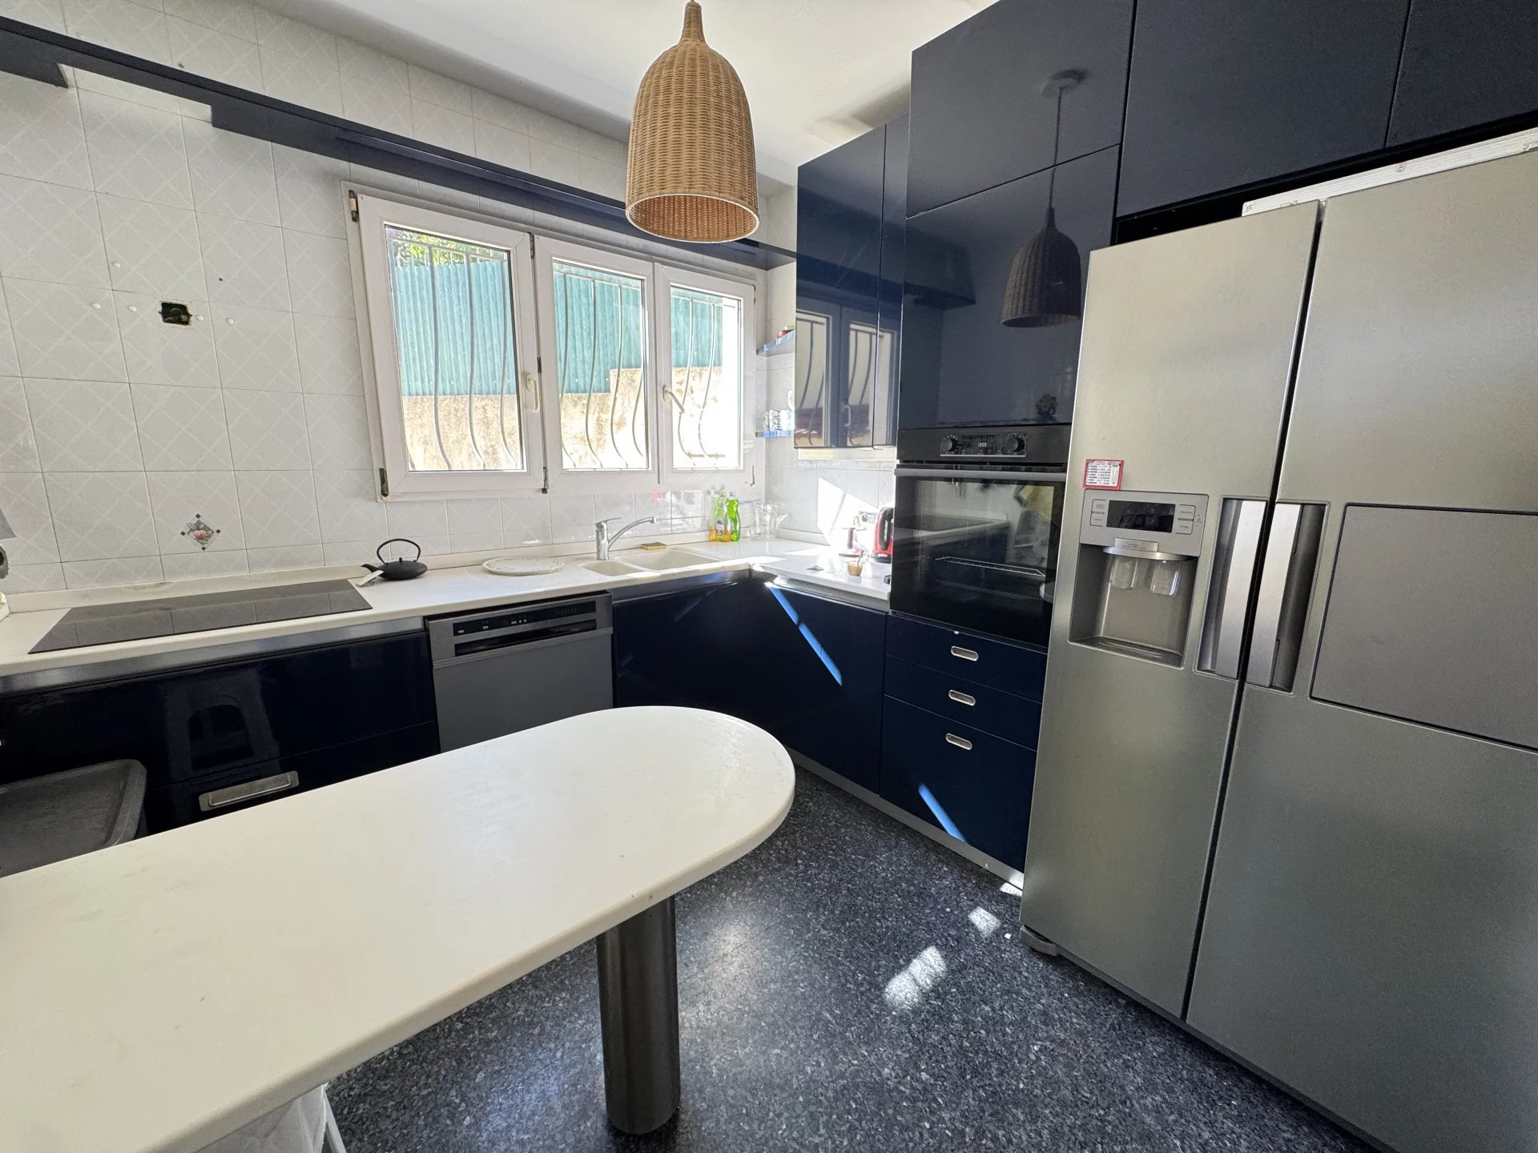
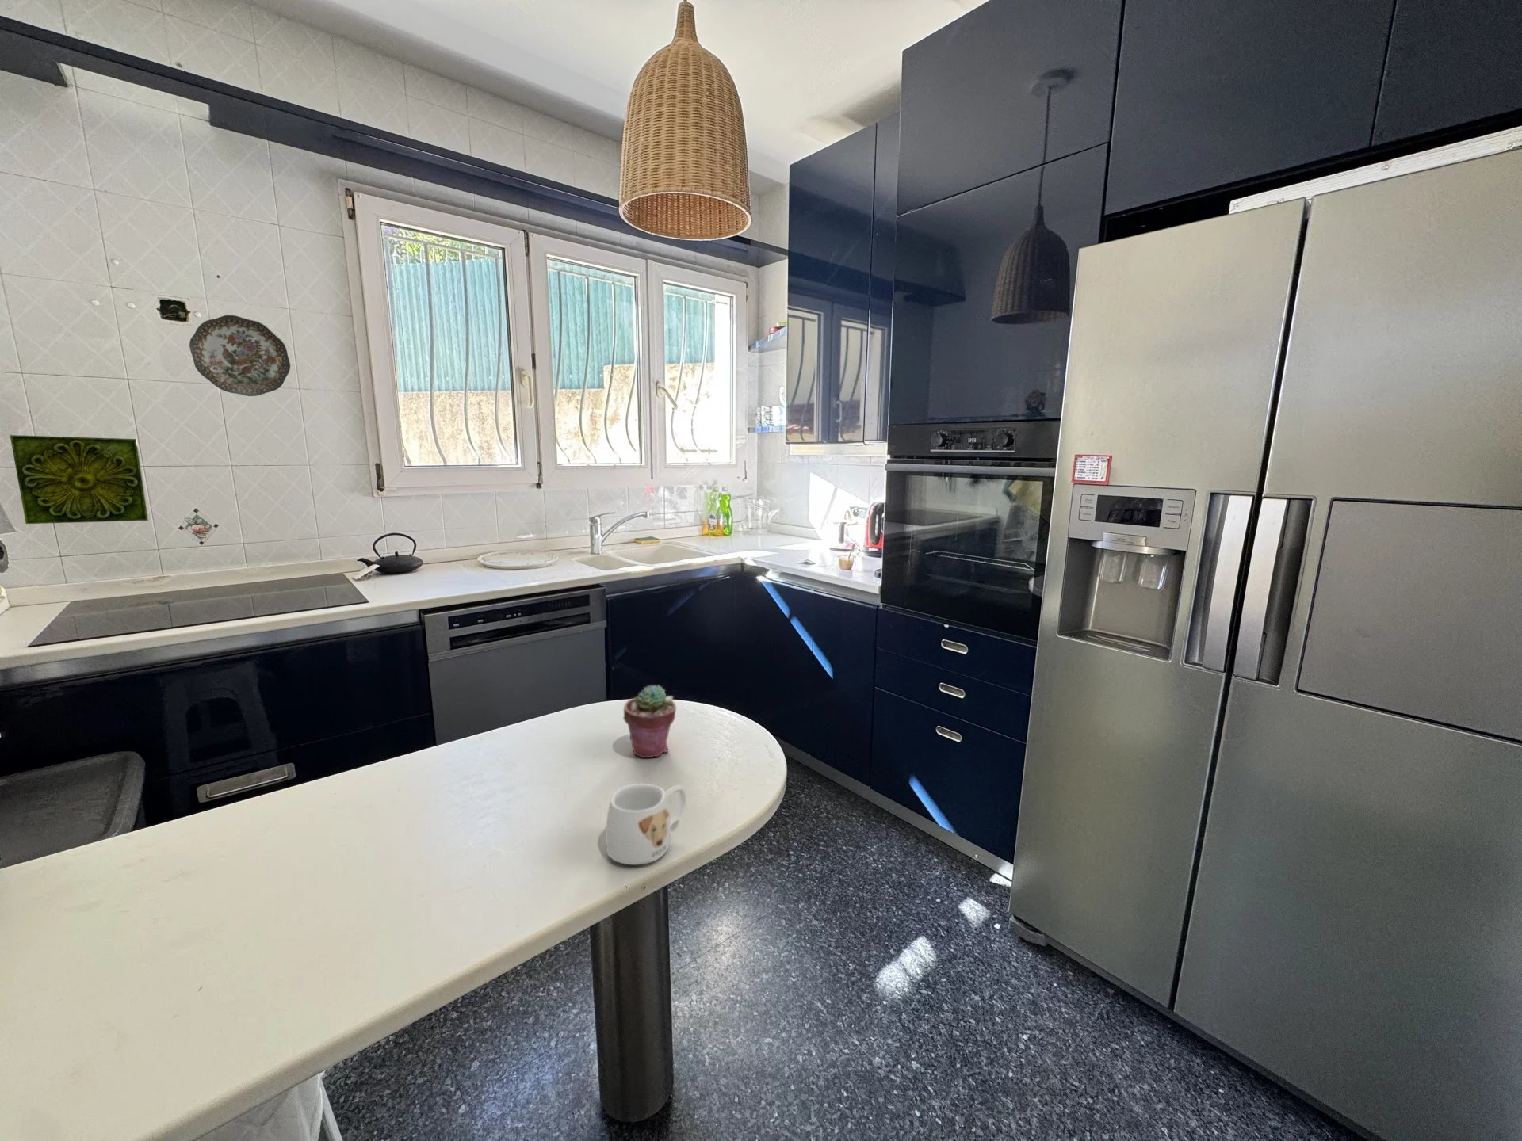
+ decorative tile (83, 479)
+ mug (650, 817)
+ potted succulent (650, 718)
+ decorative plate (242, 357)
